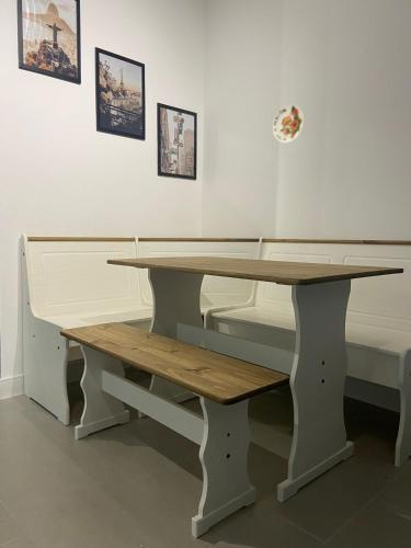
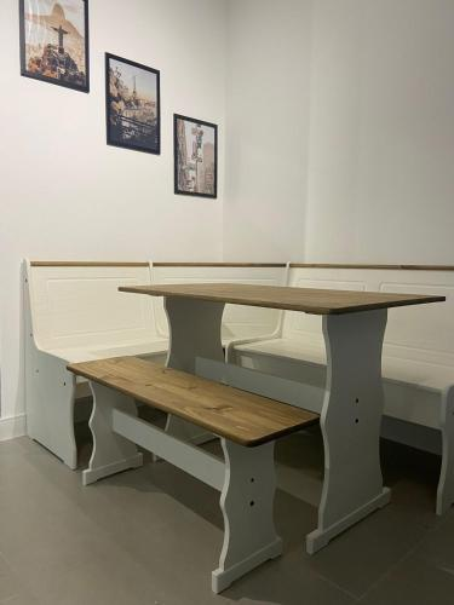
- decorative plate (287, 123)
